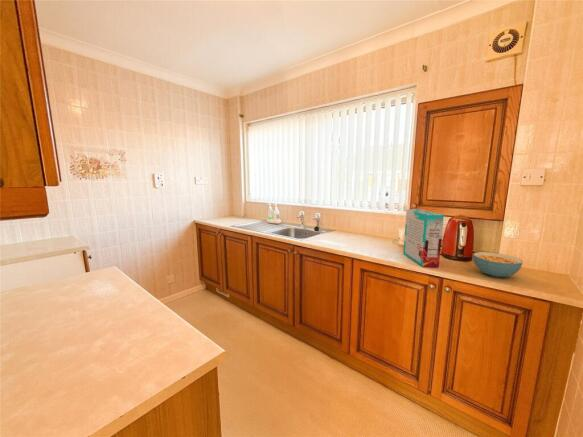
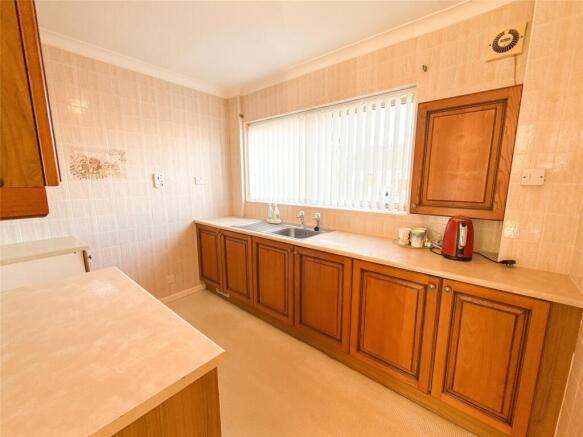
- cereal bowl (495, 266)
- cereal box (421, 236)
